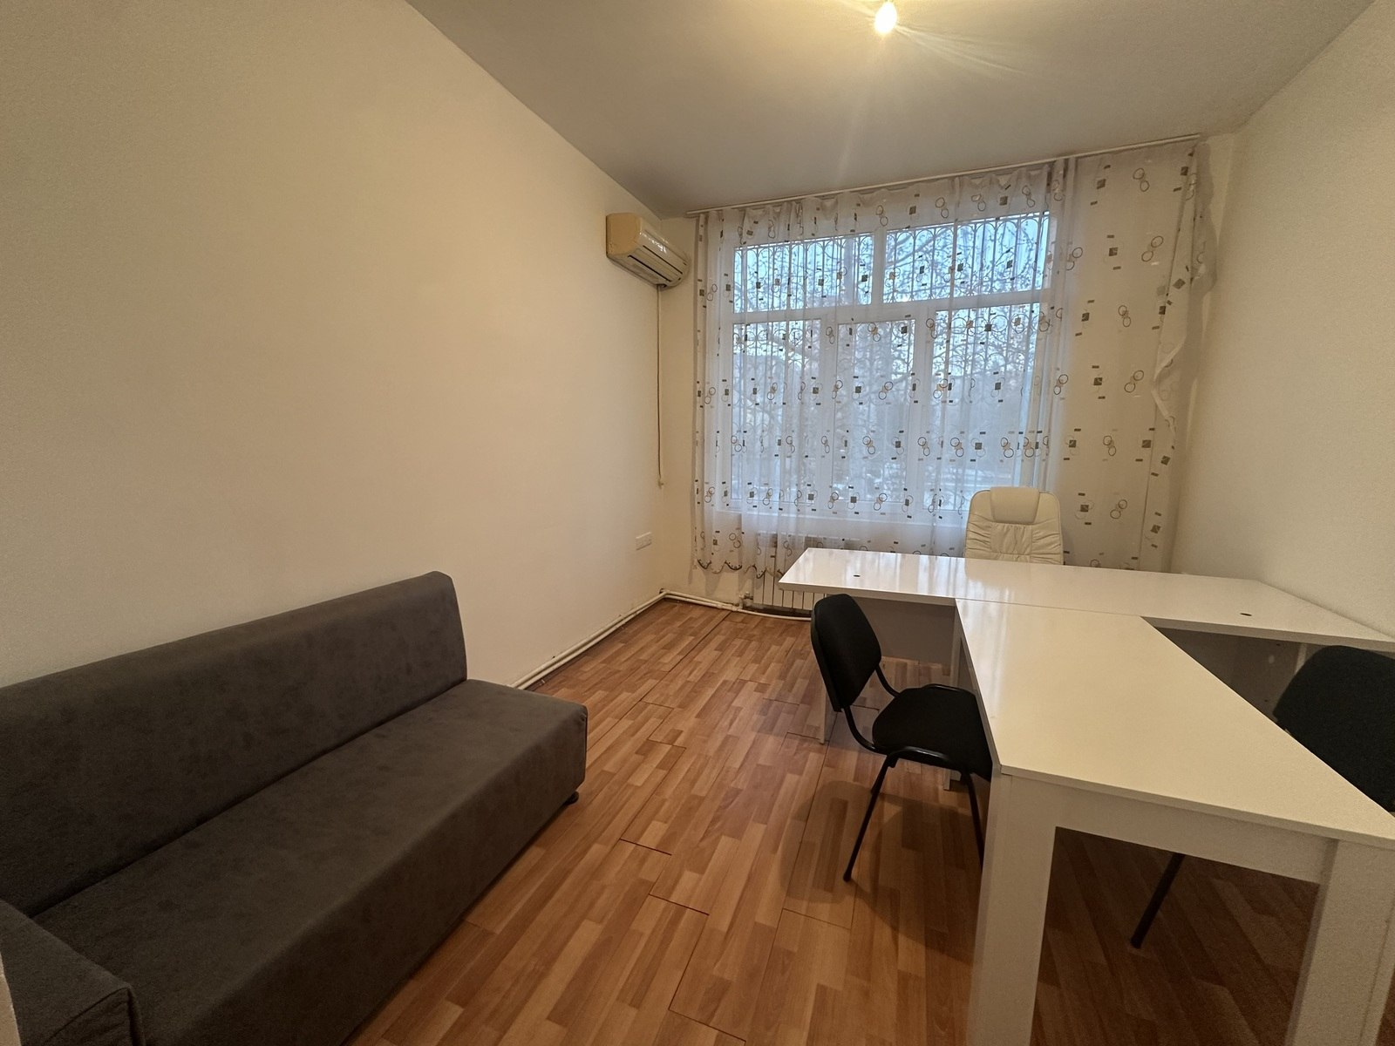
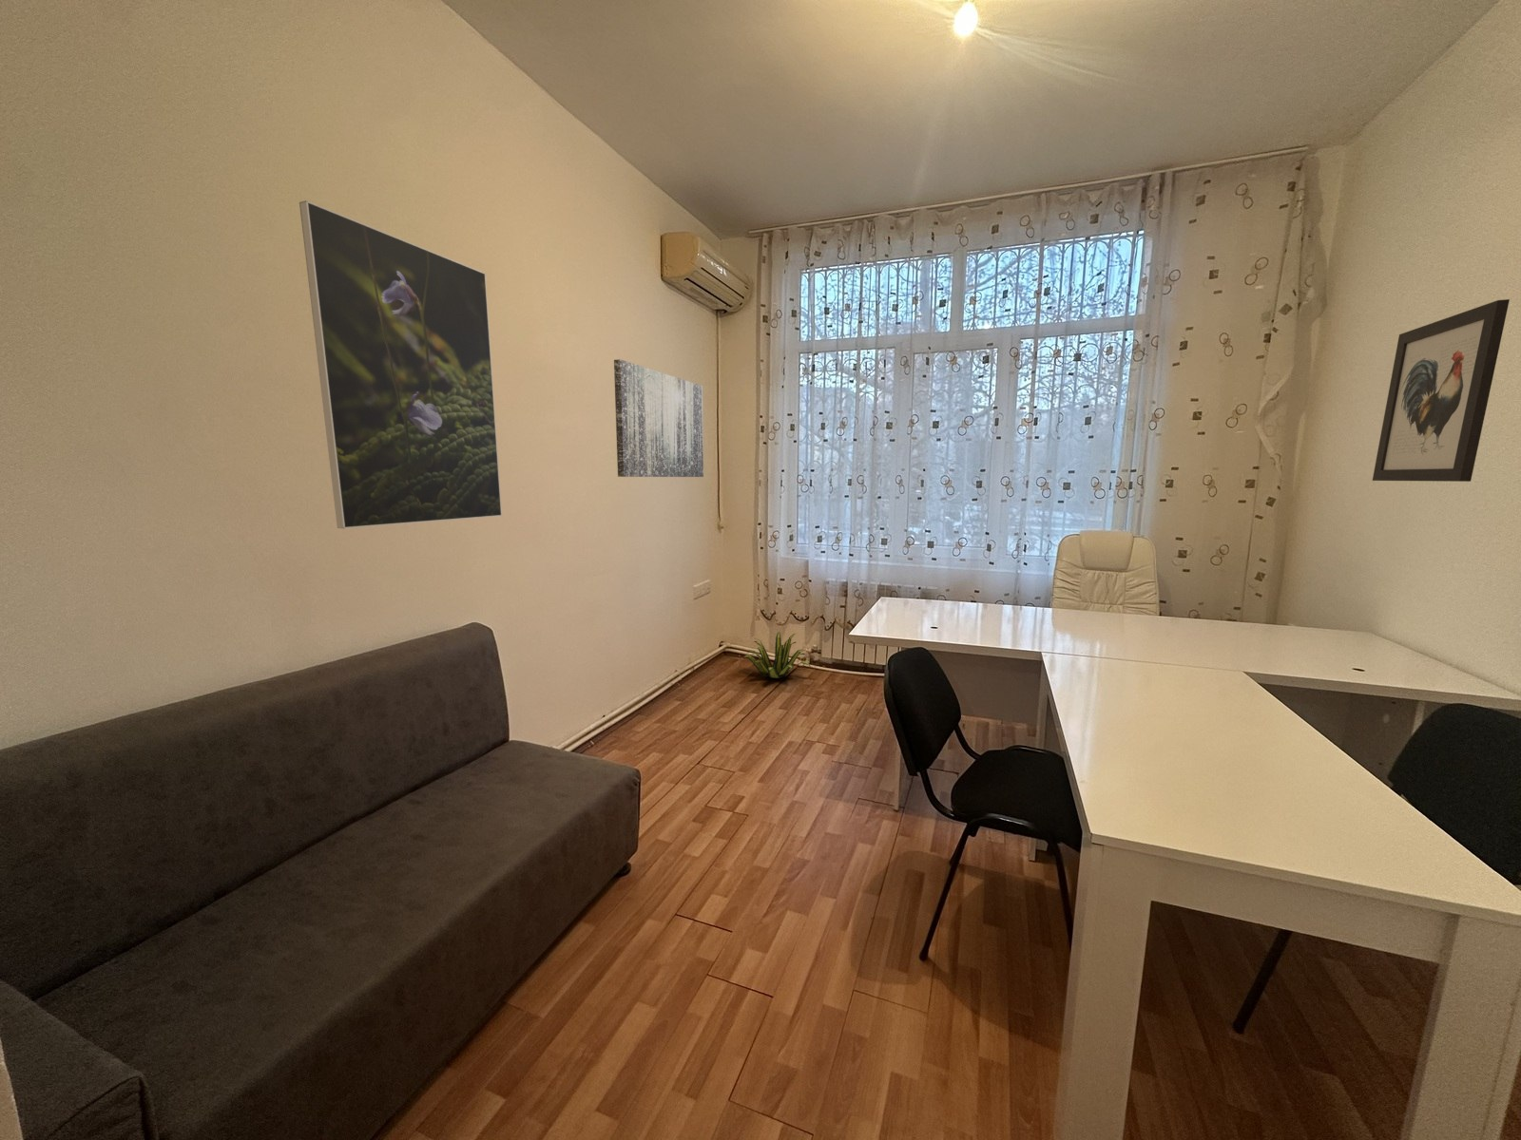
+ decorative plant (775, 656)
+ wall art (665, 425)
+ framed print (418, 388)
+ wall art (1431, 401)
